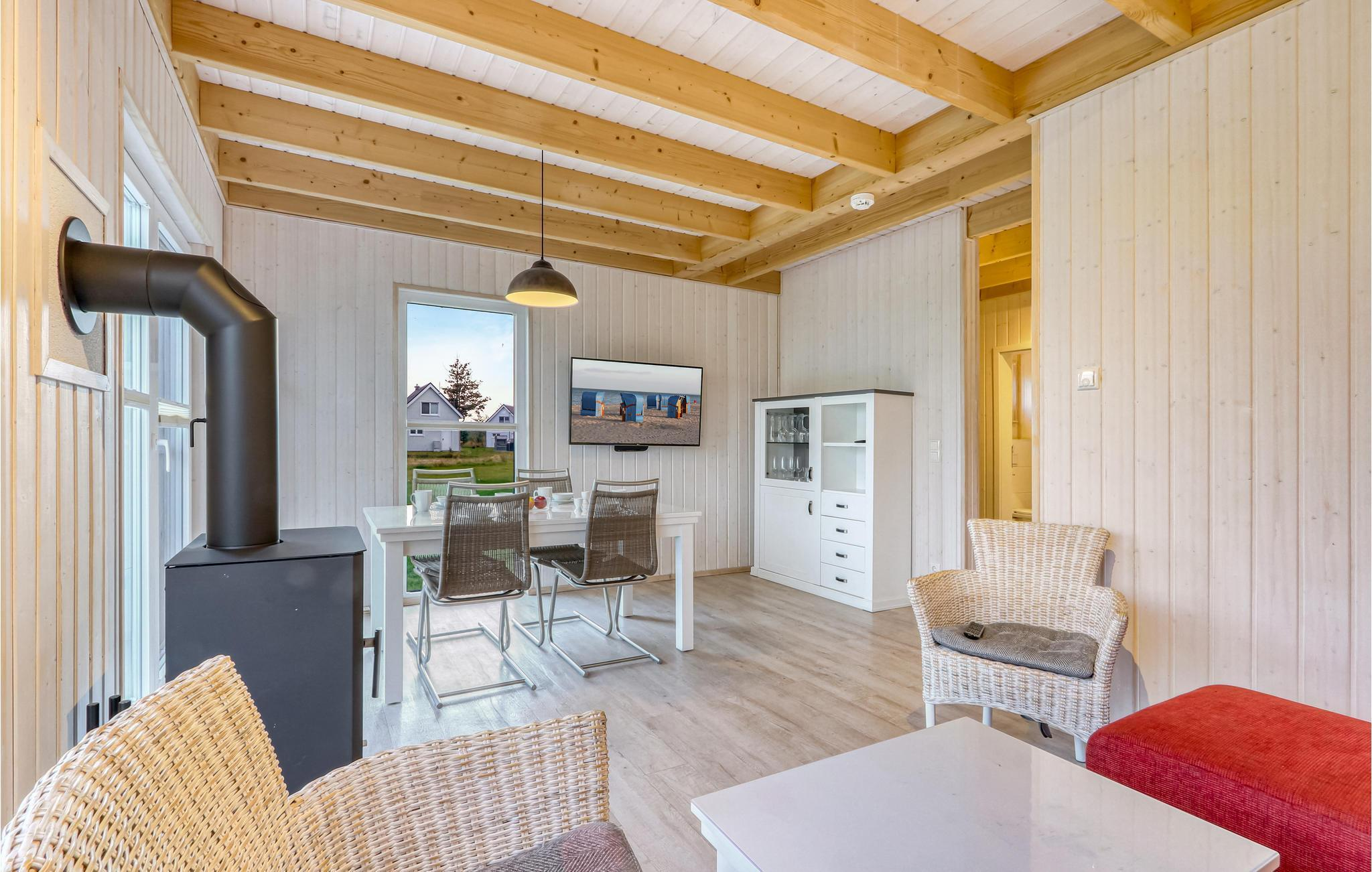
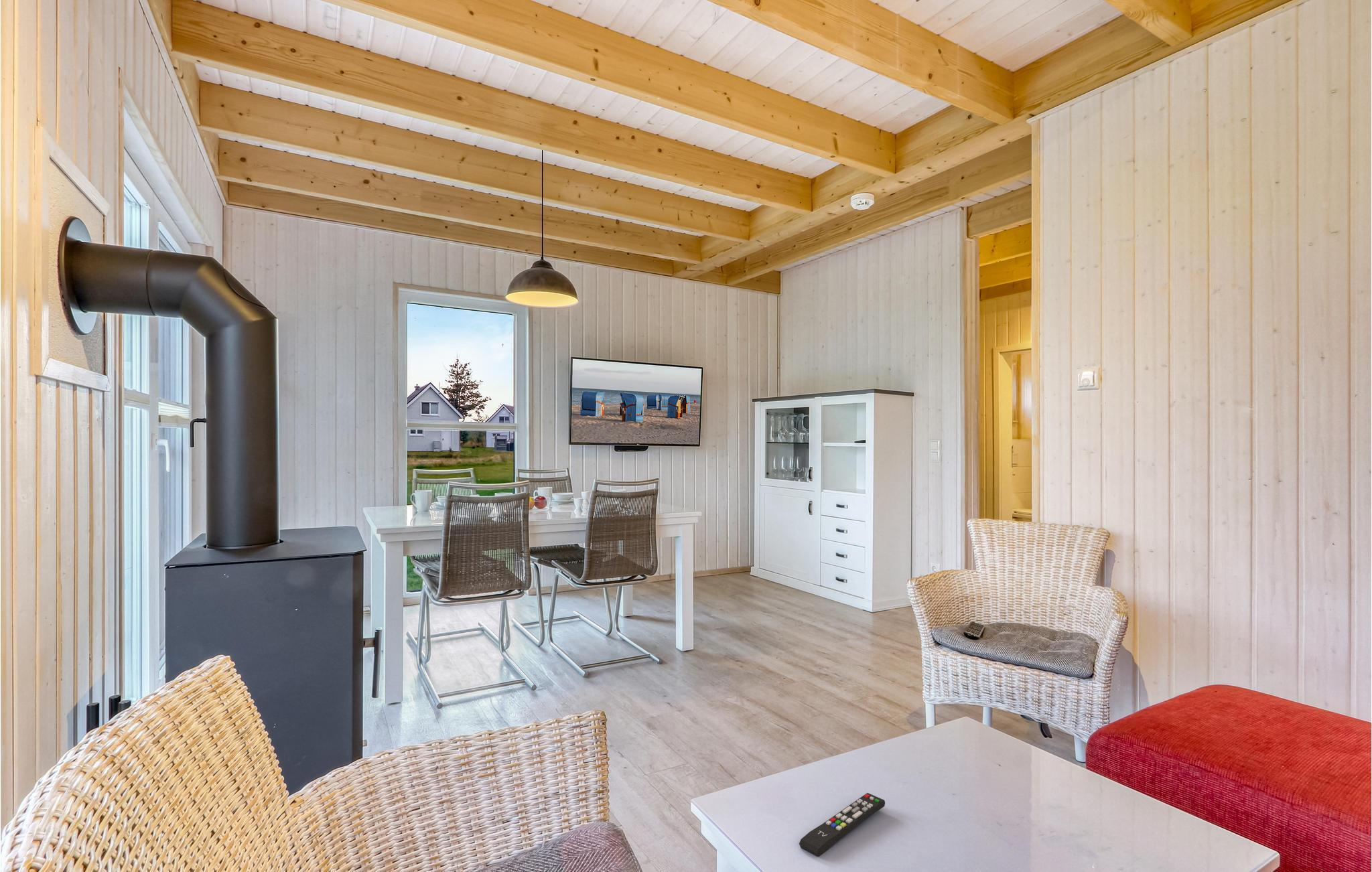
+ remote control (844, 822)
